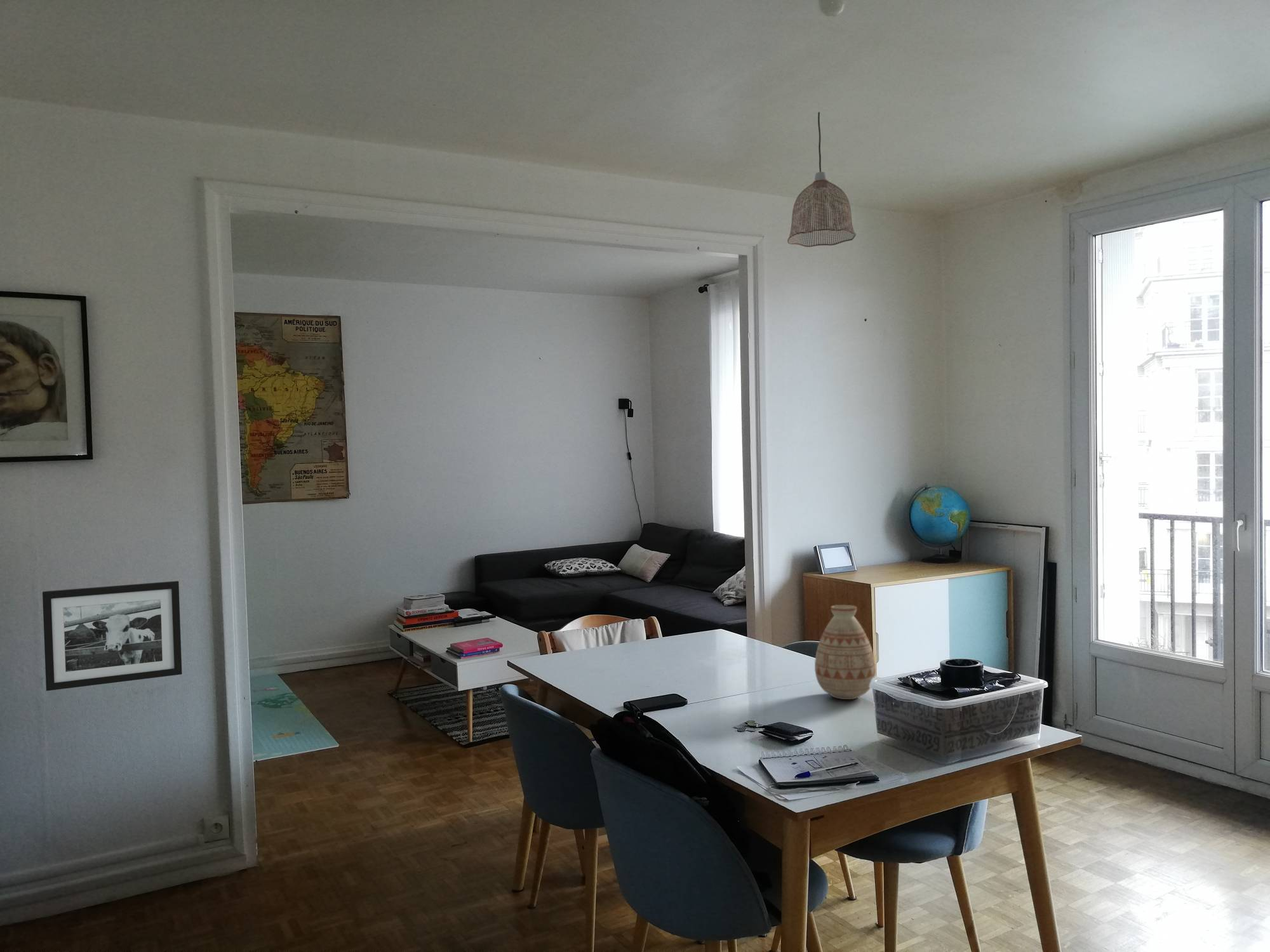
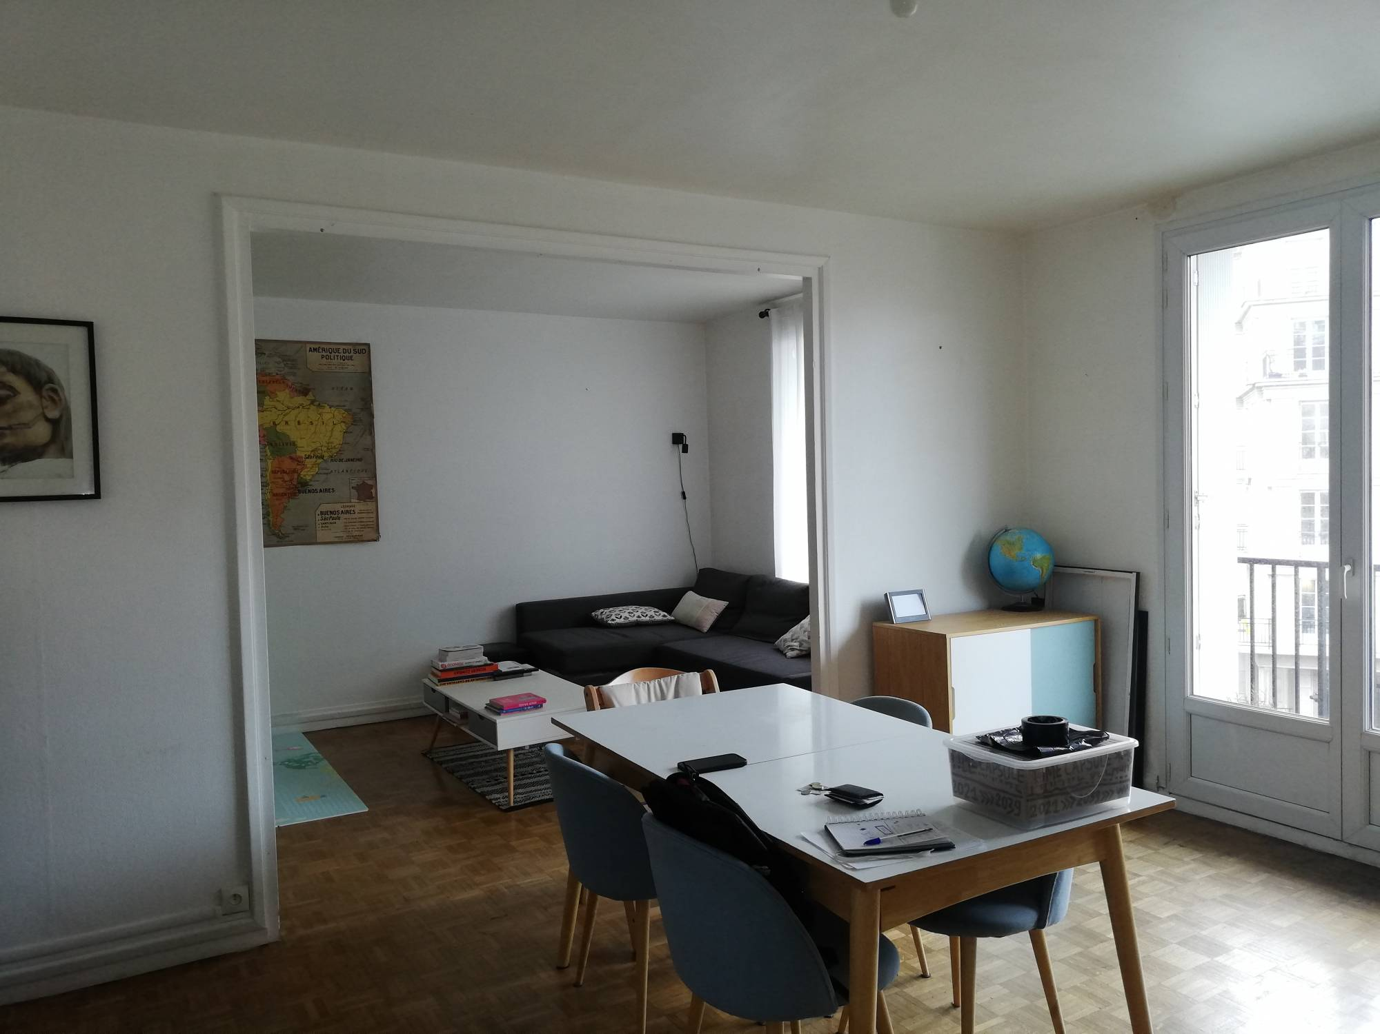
- picture frame (114, 634)
- pendant lamp (820, 176)
- vase (845, 651)
